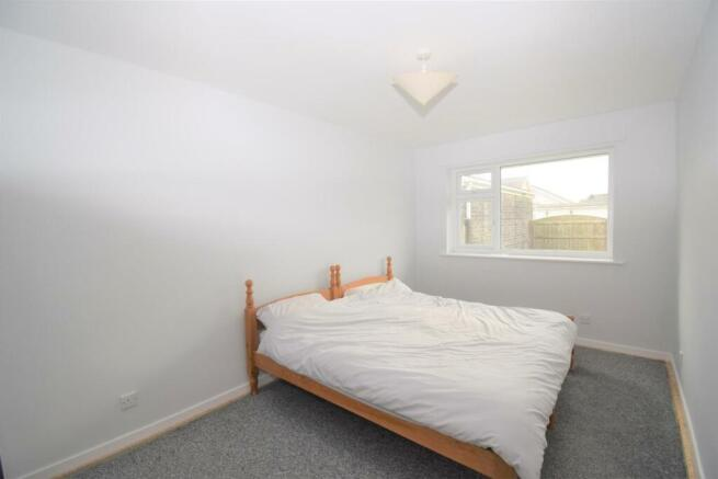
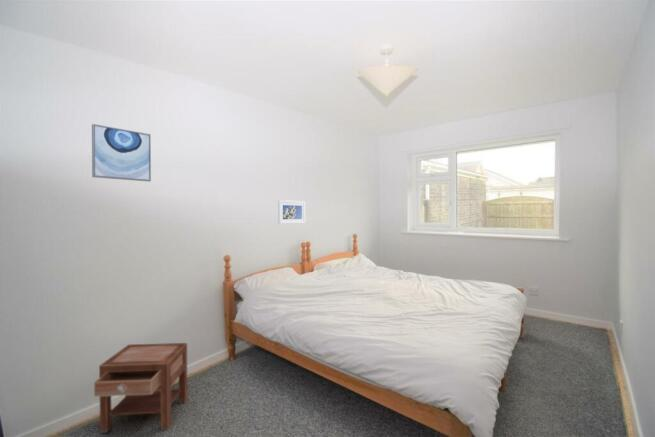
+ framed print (292, 212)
+ nightstand (144, 387)
+ wall art (123, 154)
